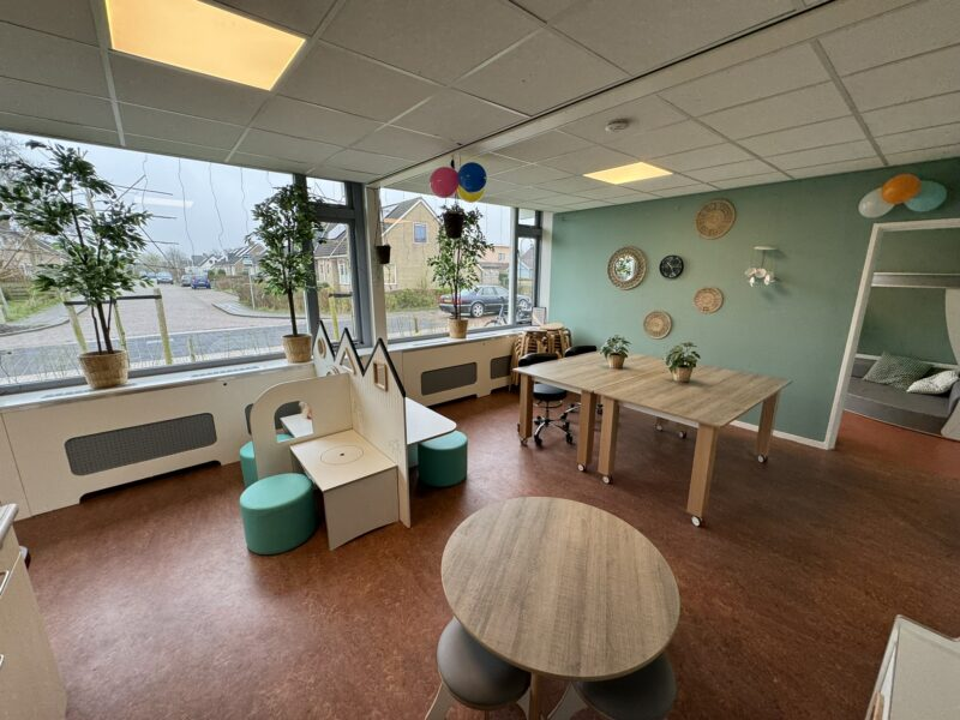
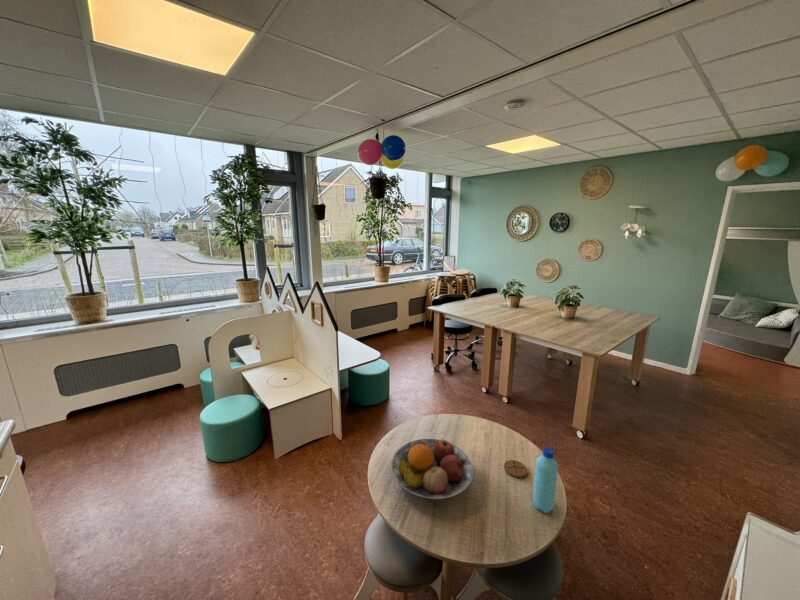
+ coaster (515, 468)
+ water bottle (545, 478)
+ fruit bowl (431, 461)
